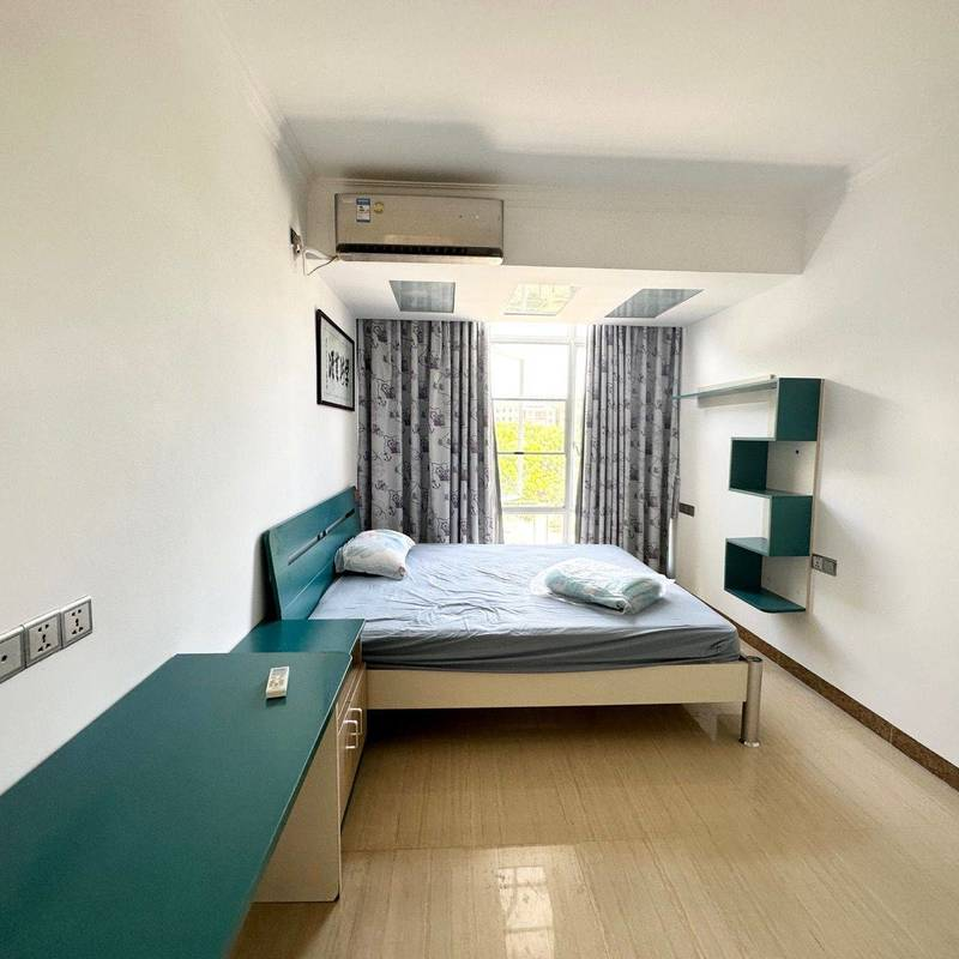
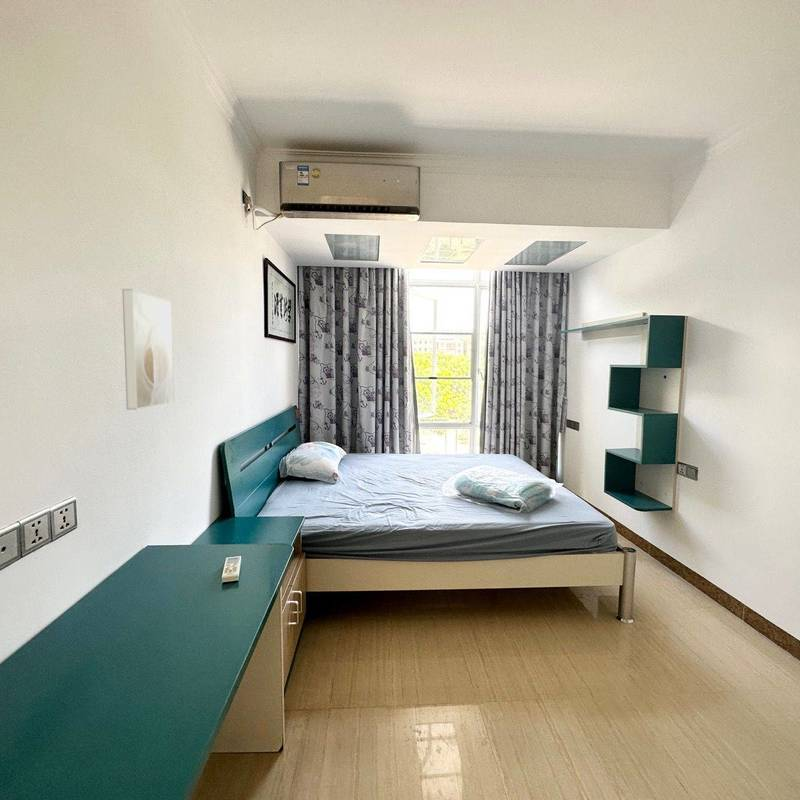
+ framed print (151, 351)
